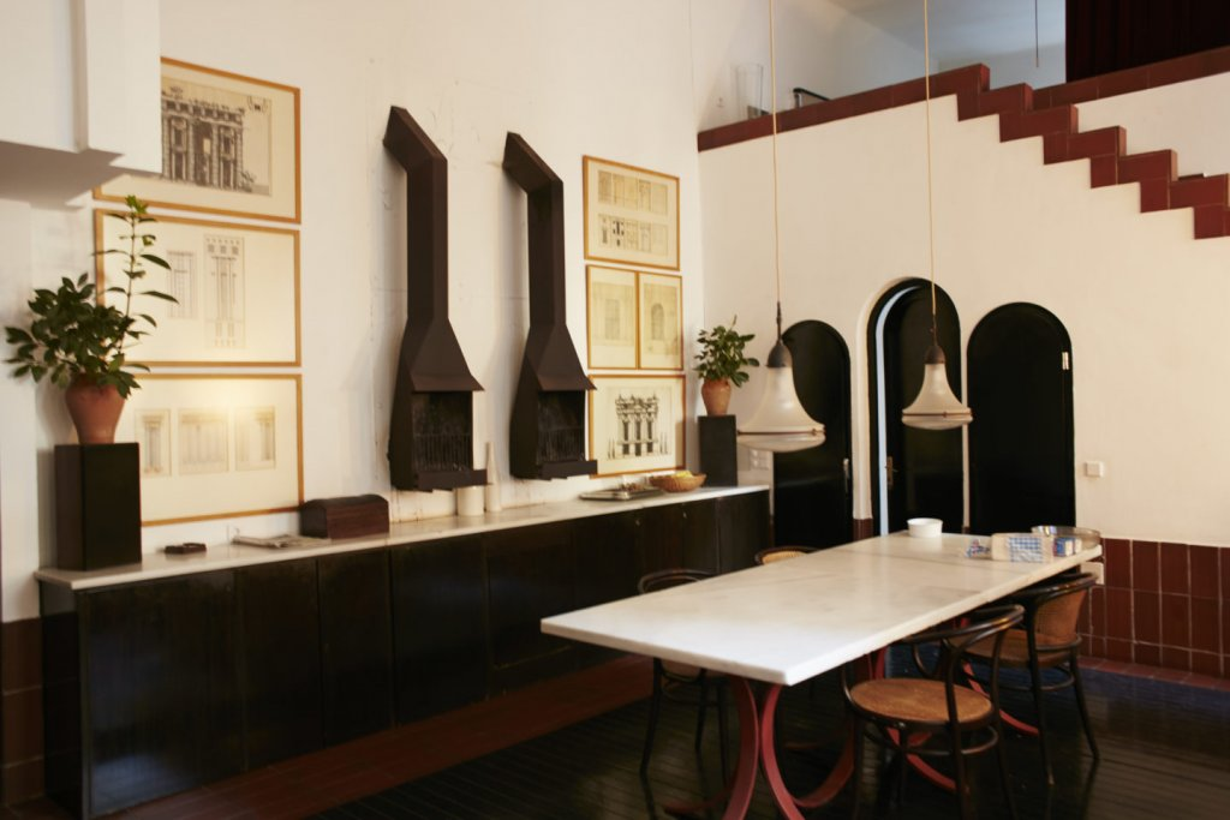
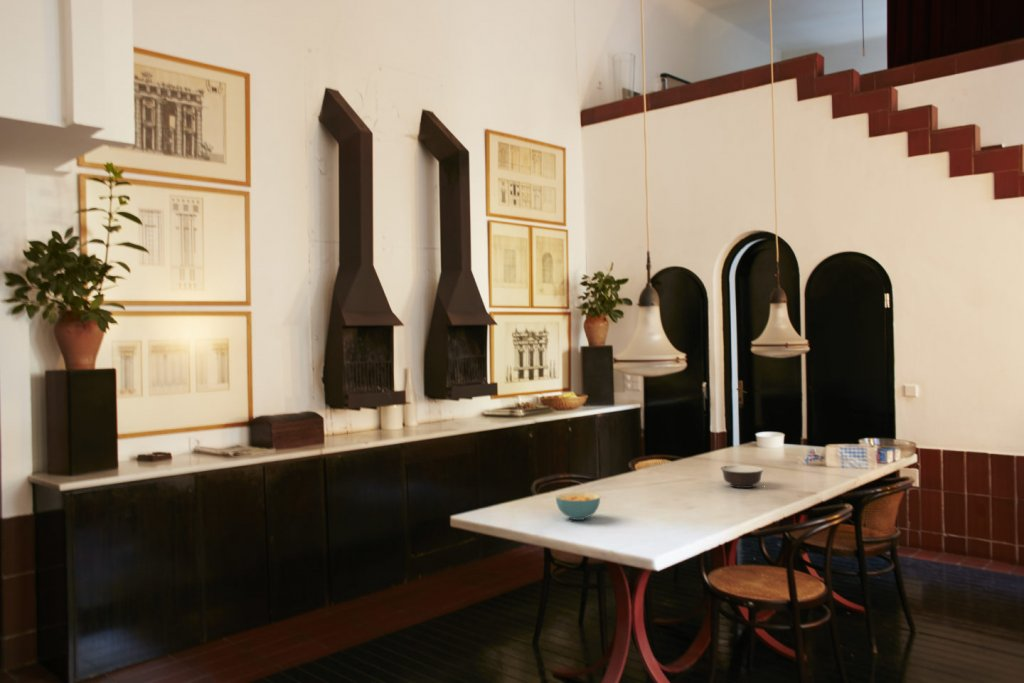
+ cereal bowl (578, 507)
+ bowl (742, 477)
